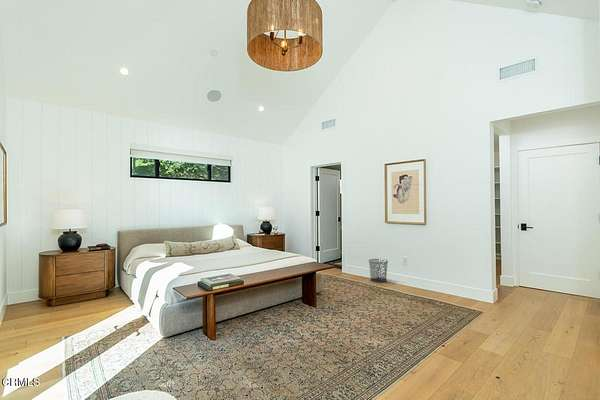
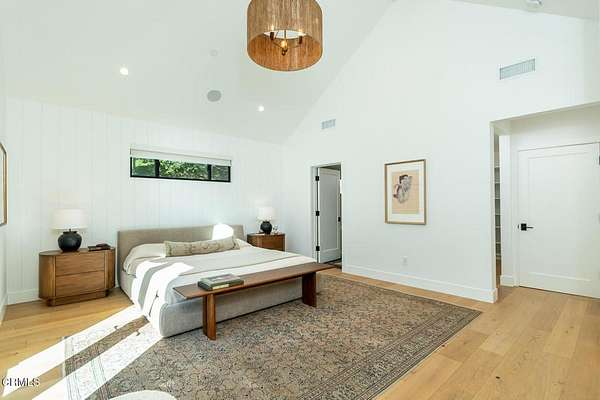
- waste bin (378, 270)
